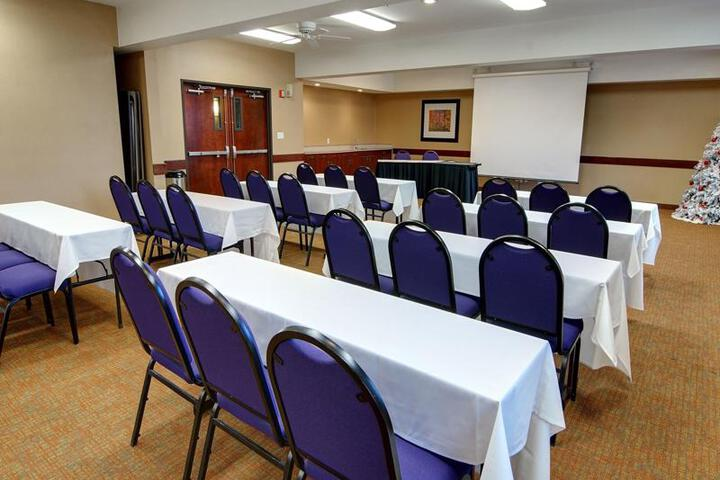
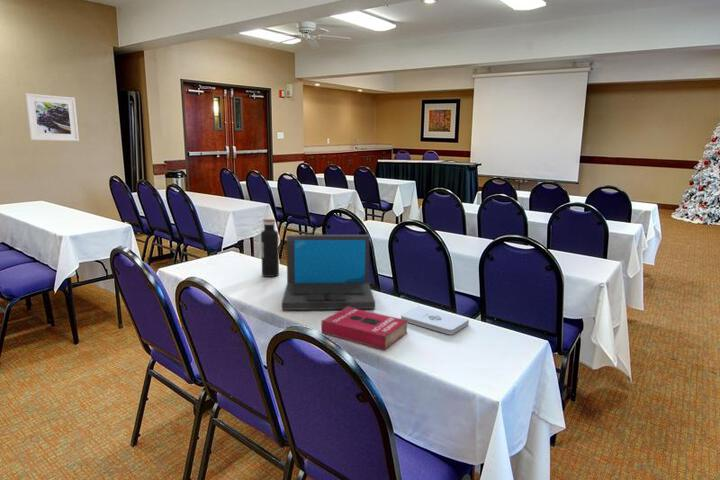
+ water bottle (269, 247)
+ notepad (433, 319)
+ laptop (328, 269)
+ book (364, 326)
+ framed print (53, 118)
